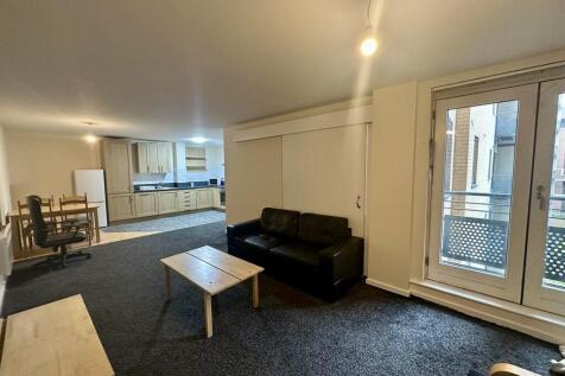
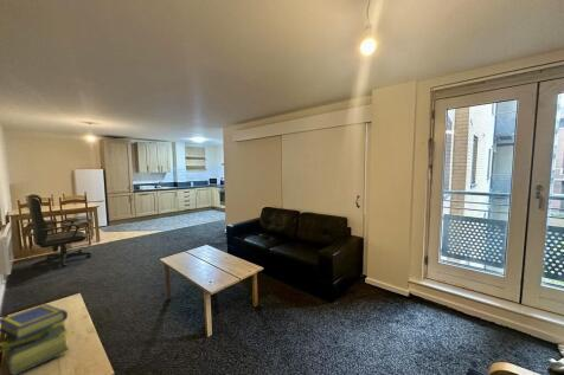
+ stack of books (33, 332)
